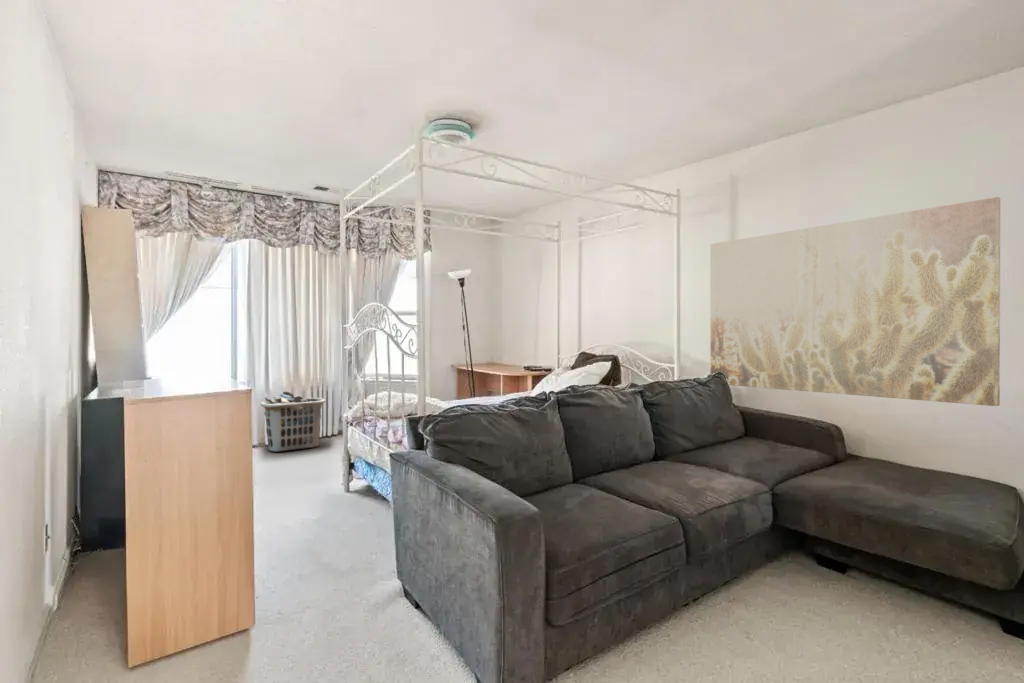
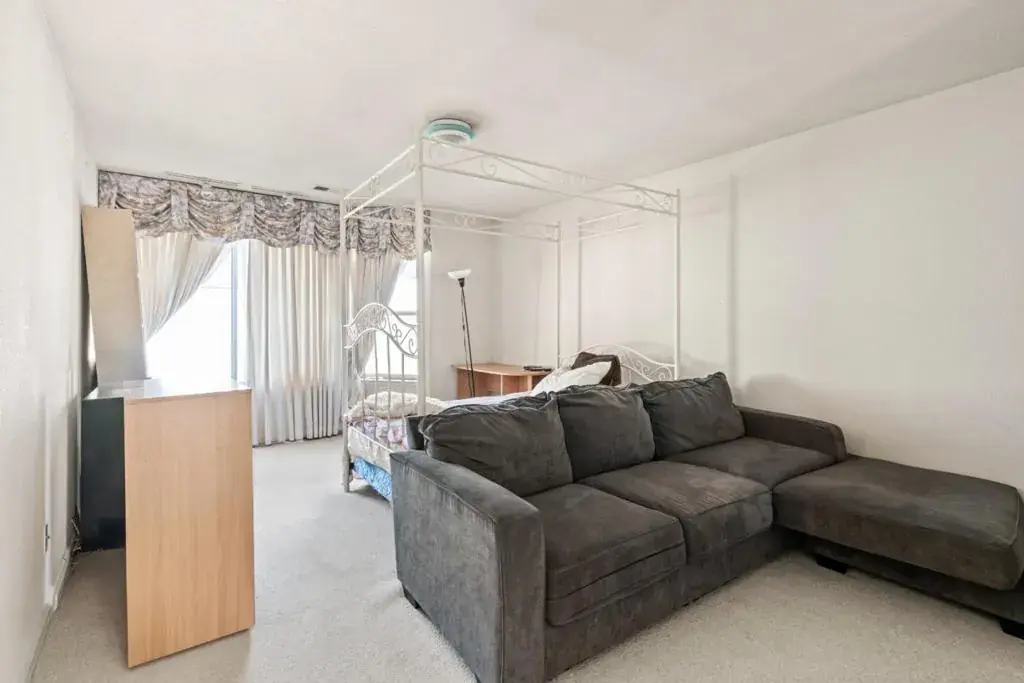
- clothes hamper (293, 419)
- wall art (826, 309)
